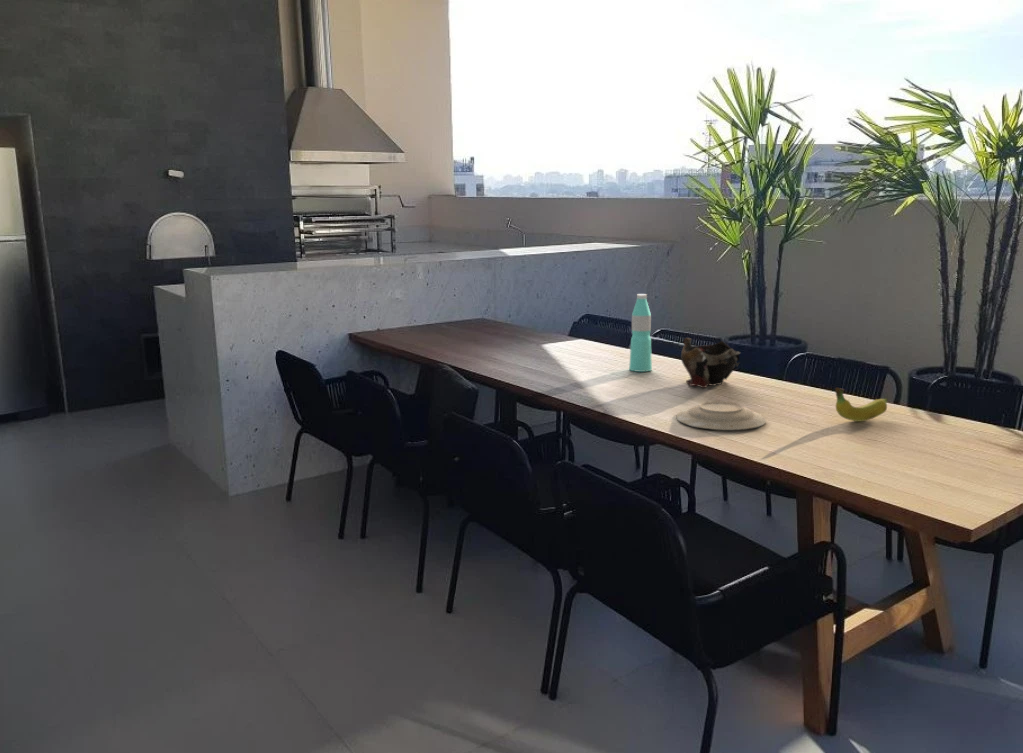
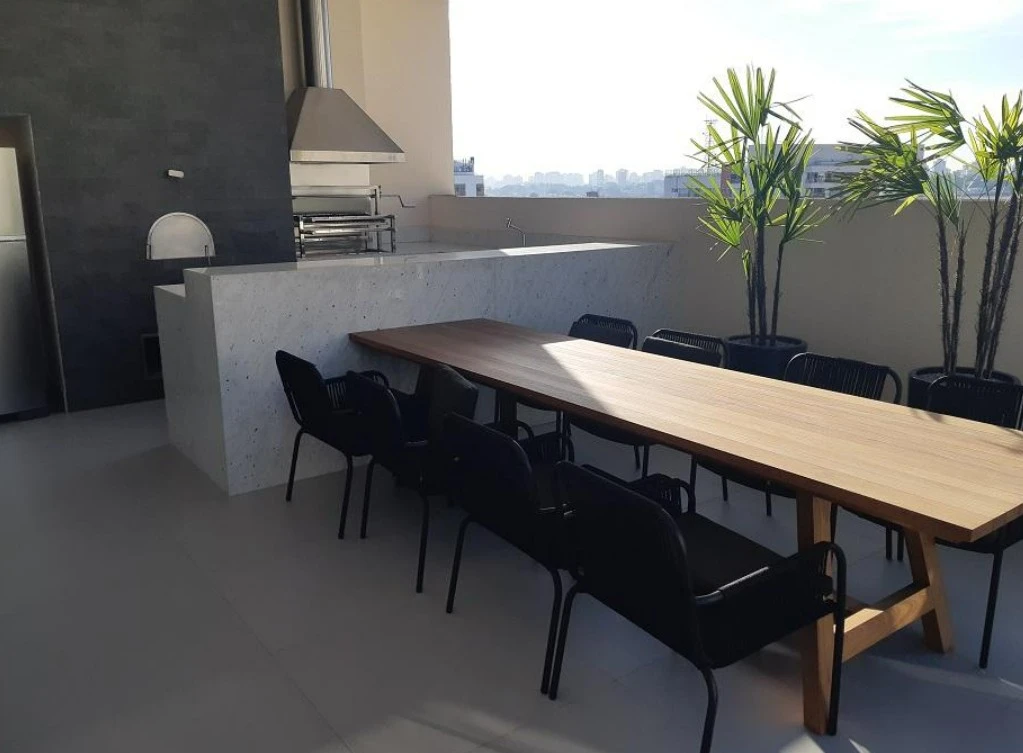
- water bottle (641, 332)
- plate (720, 412)
- decorative bowl (710, 362)
- fruit (860, 406)
